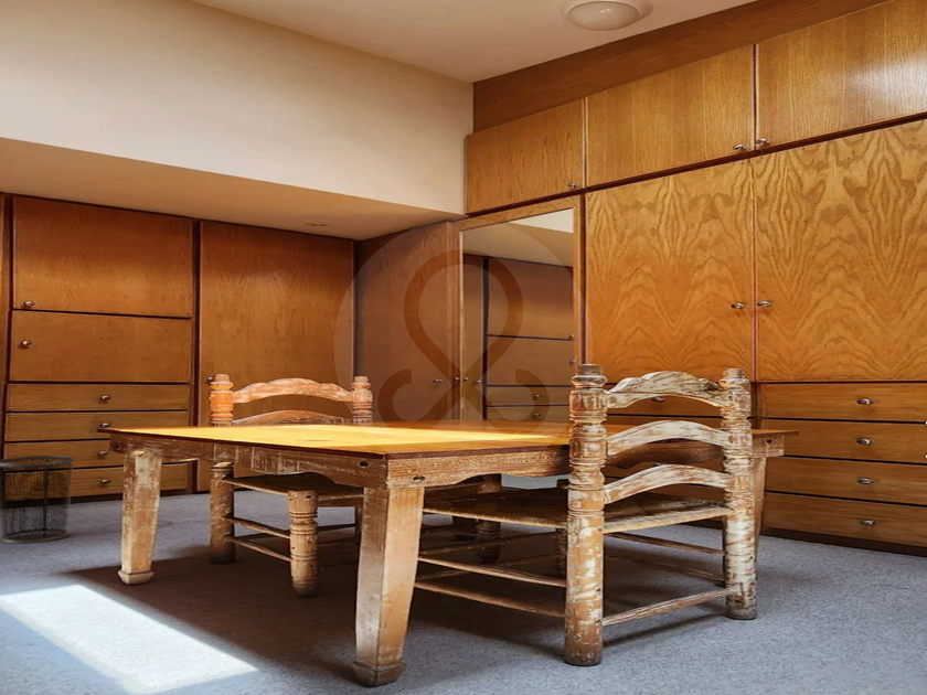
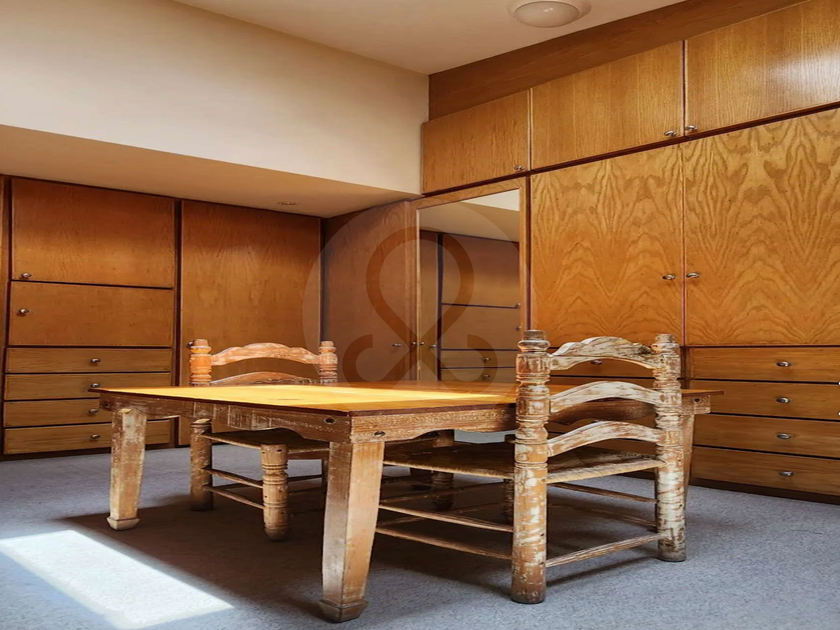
- waste bin (34, 499)
